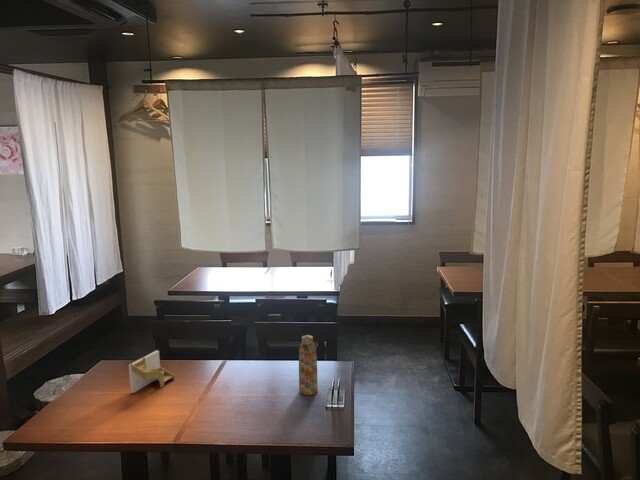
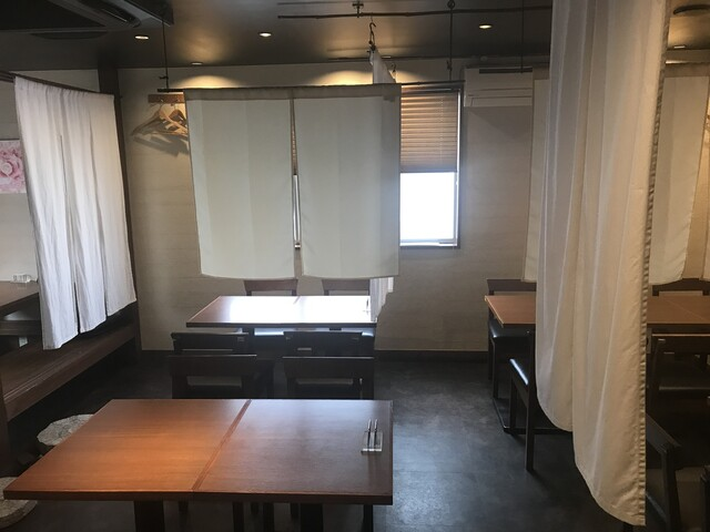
- napkin holder (152, 371)
- water bottle (307, 364)
